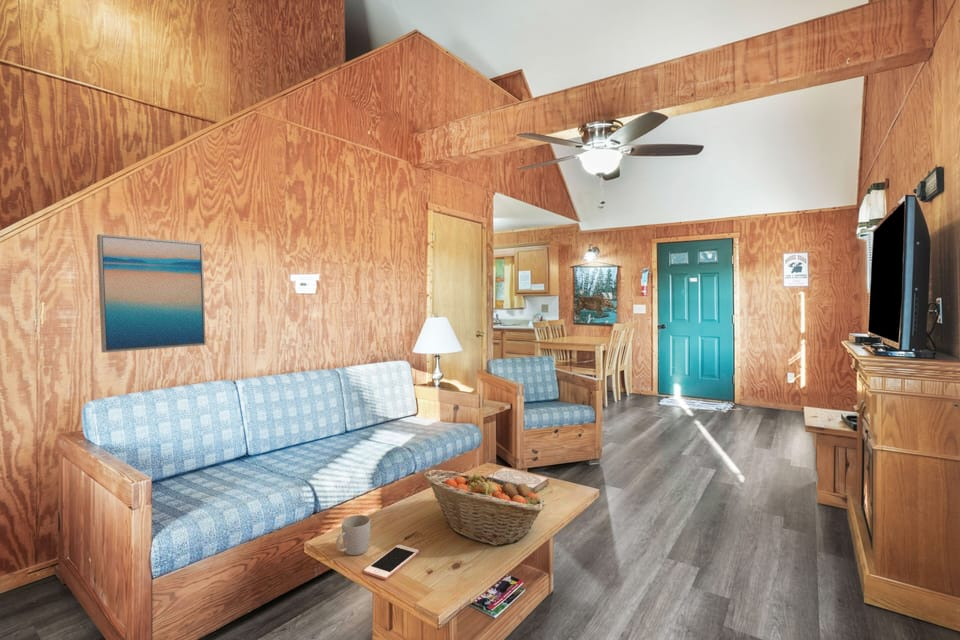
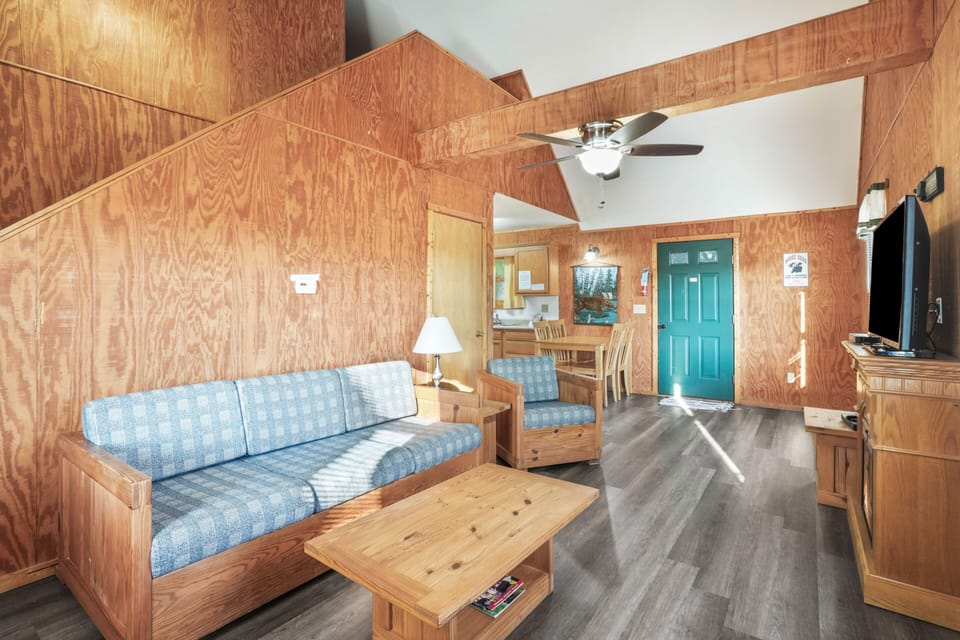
- cell phone (392, 561)
- mug (352, 537)
- fruit basket (483, 498)
- book (516, 481)
- wall art (155, 294)
